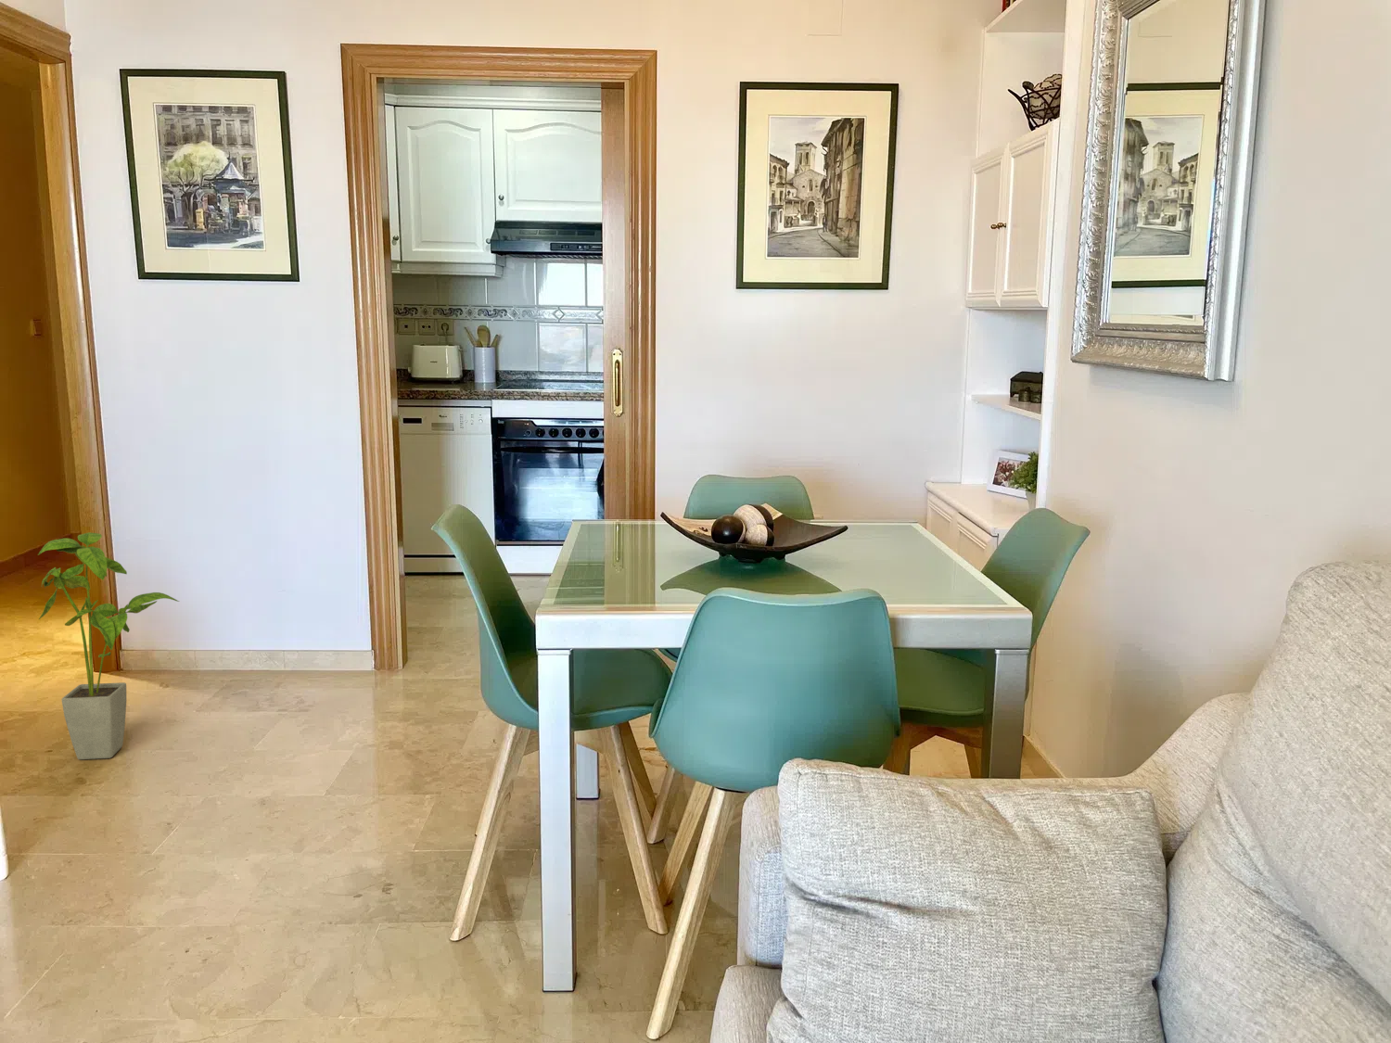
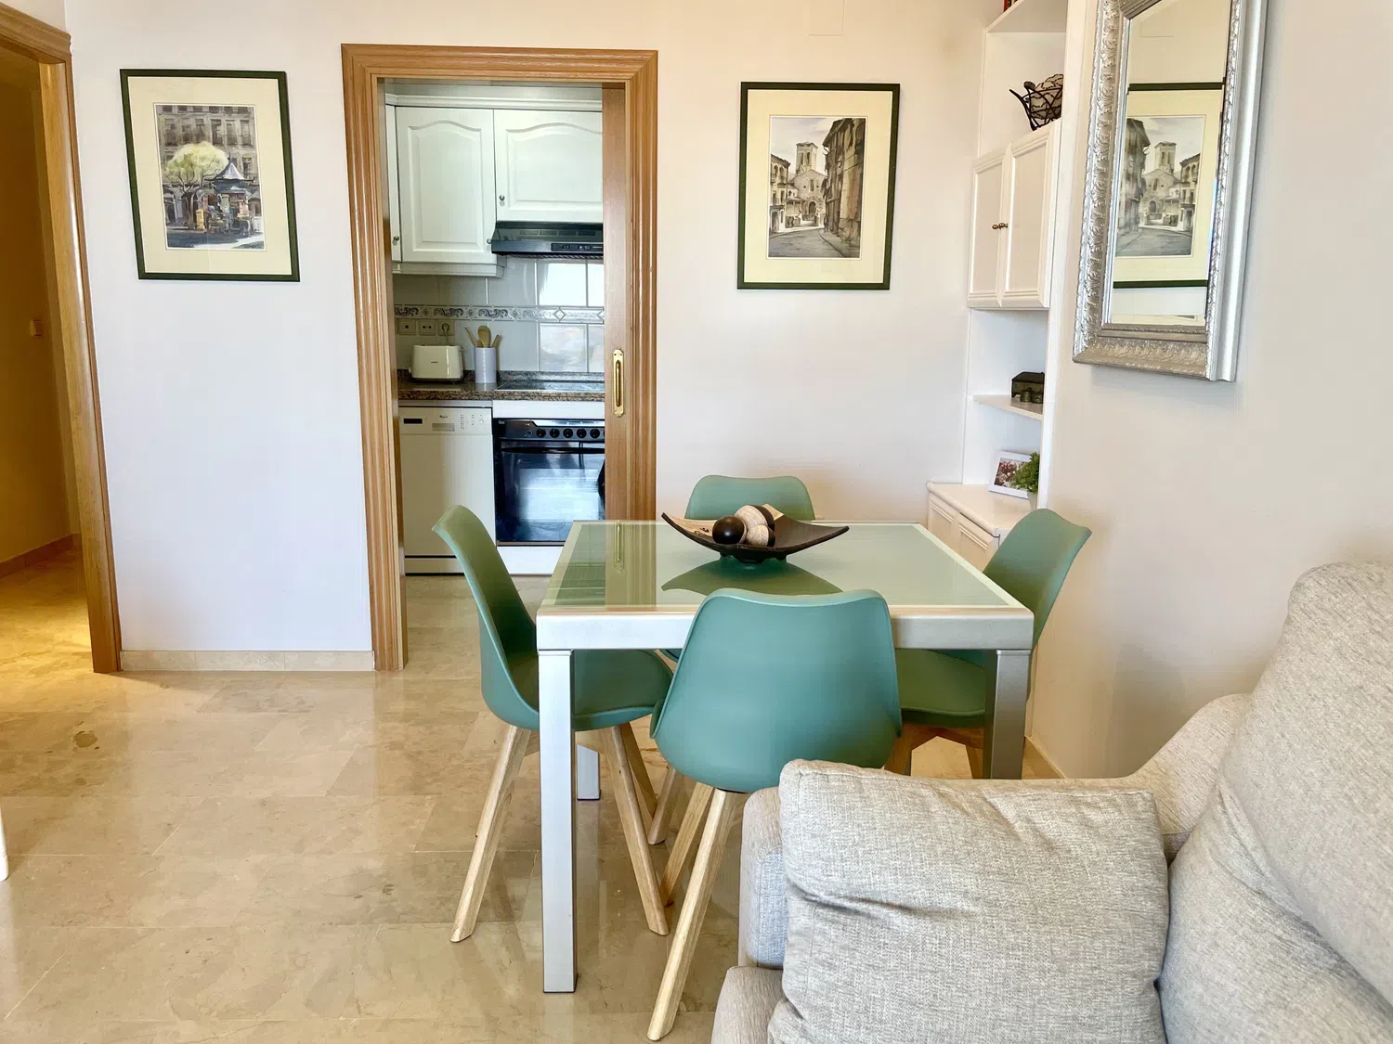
- house plant (105, 646)
